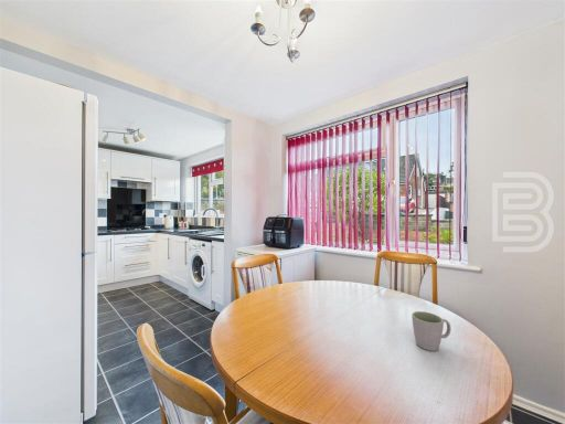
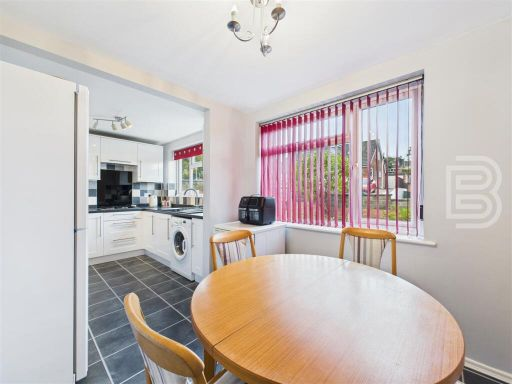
- mug (431, 330)
